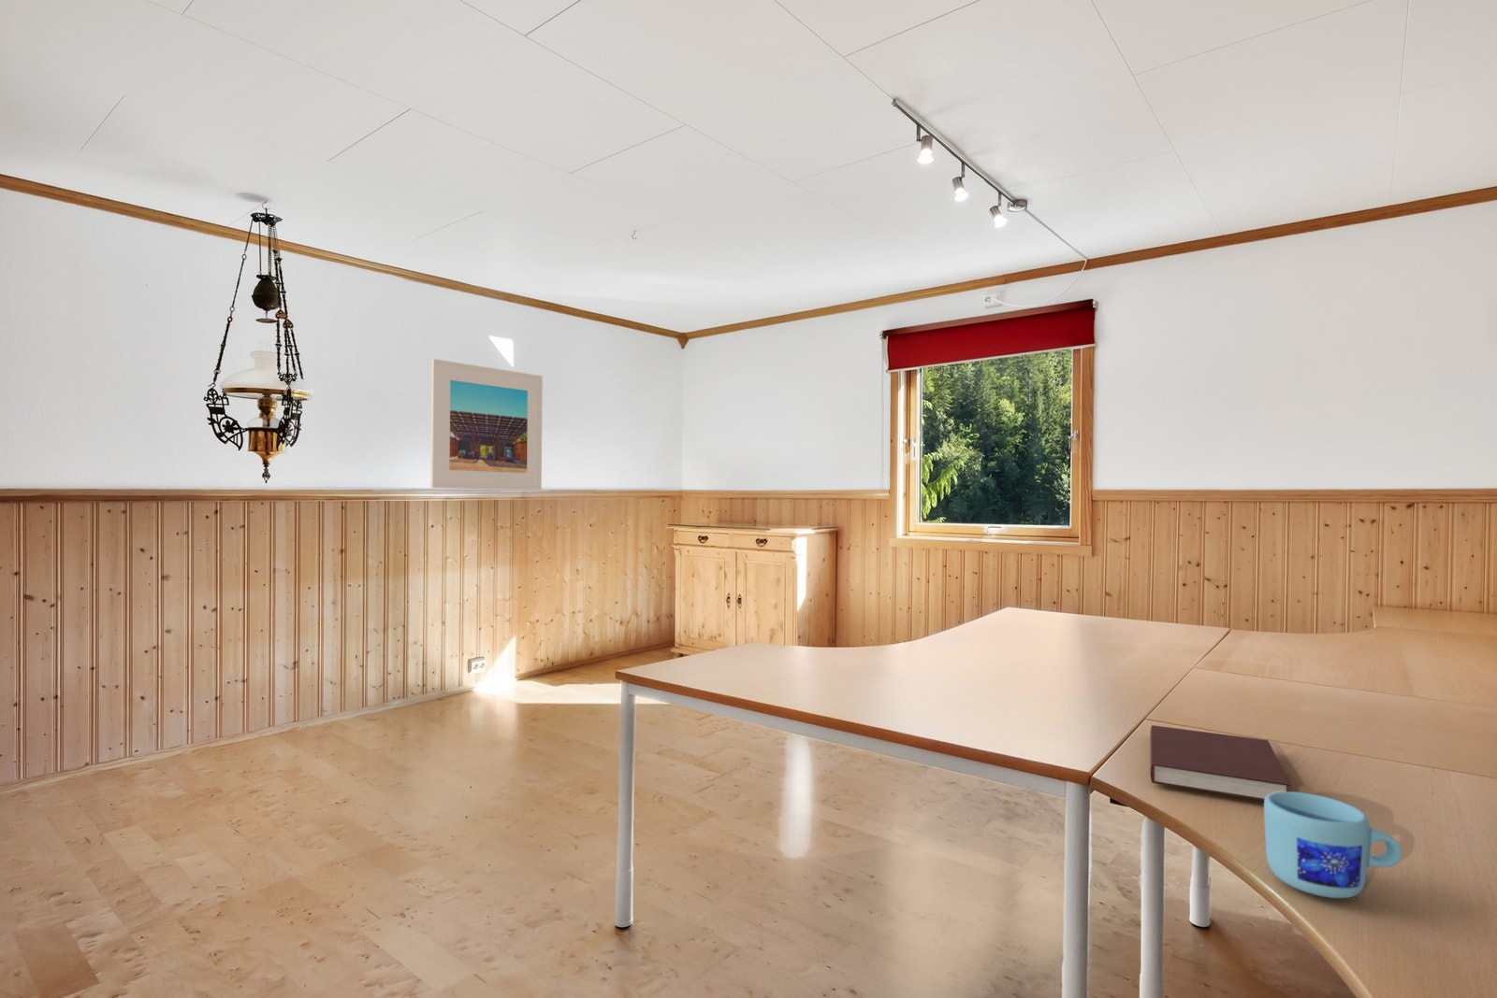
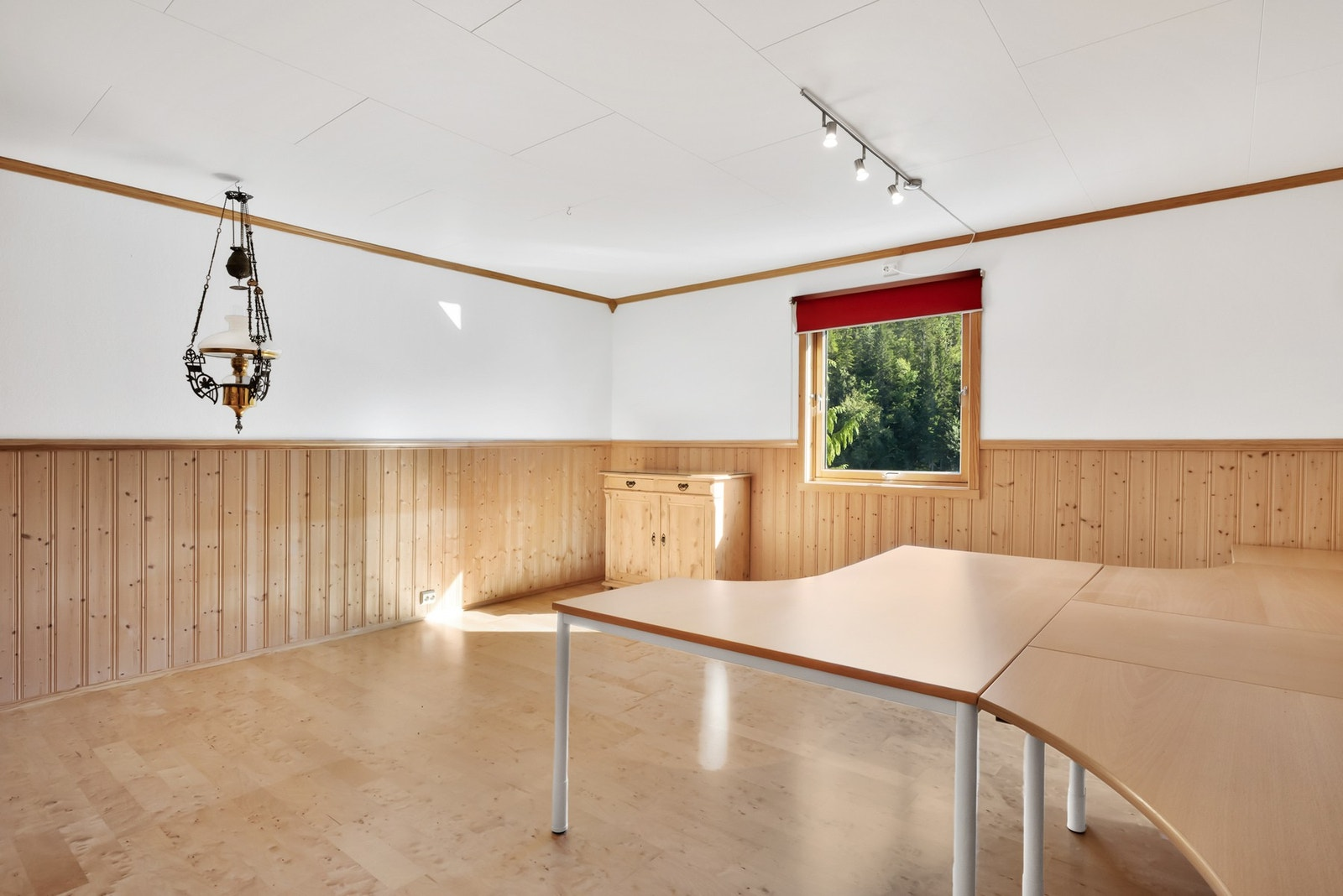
- mug (1331, 848)
- notebook (1212, 760)
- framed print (489, 428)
